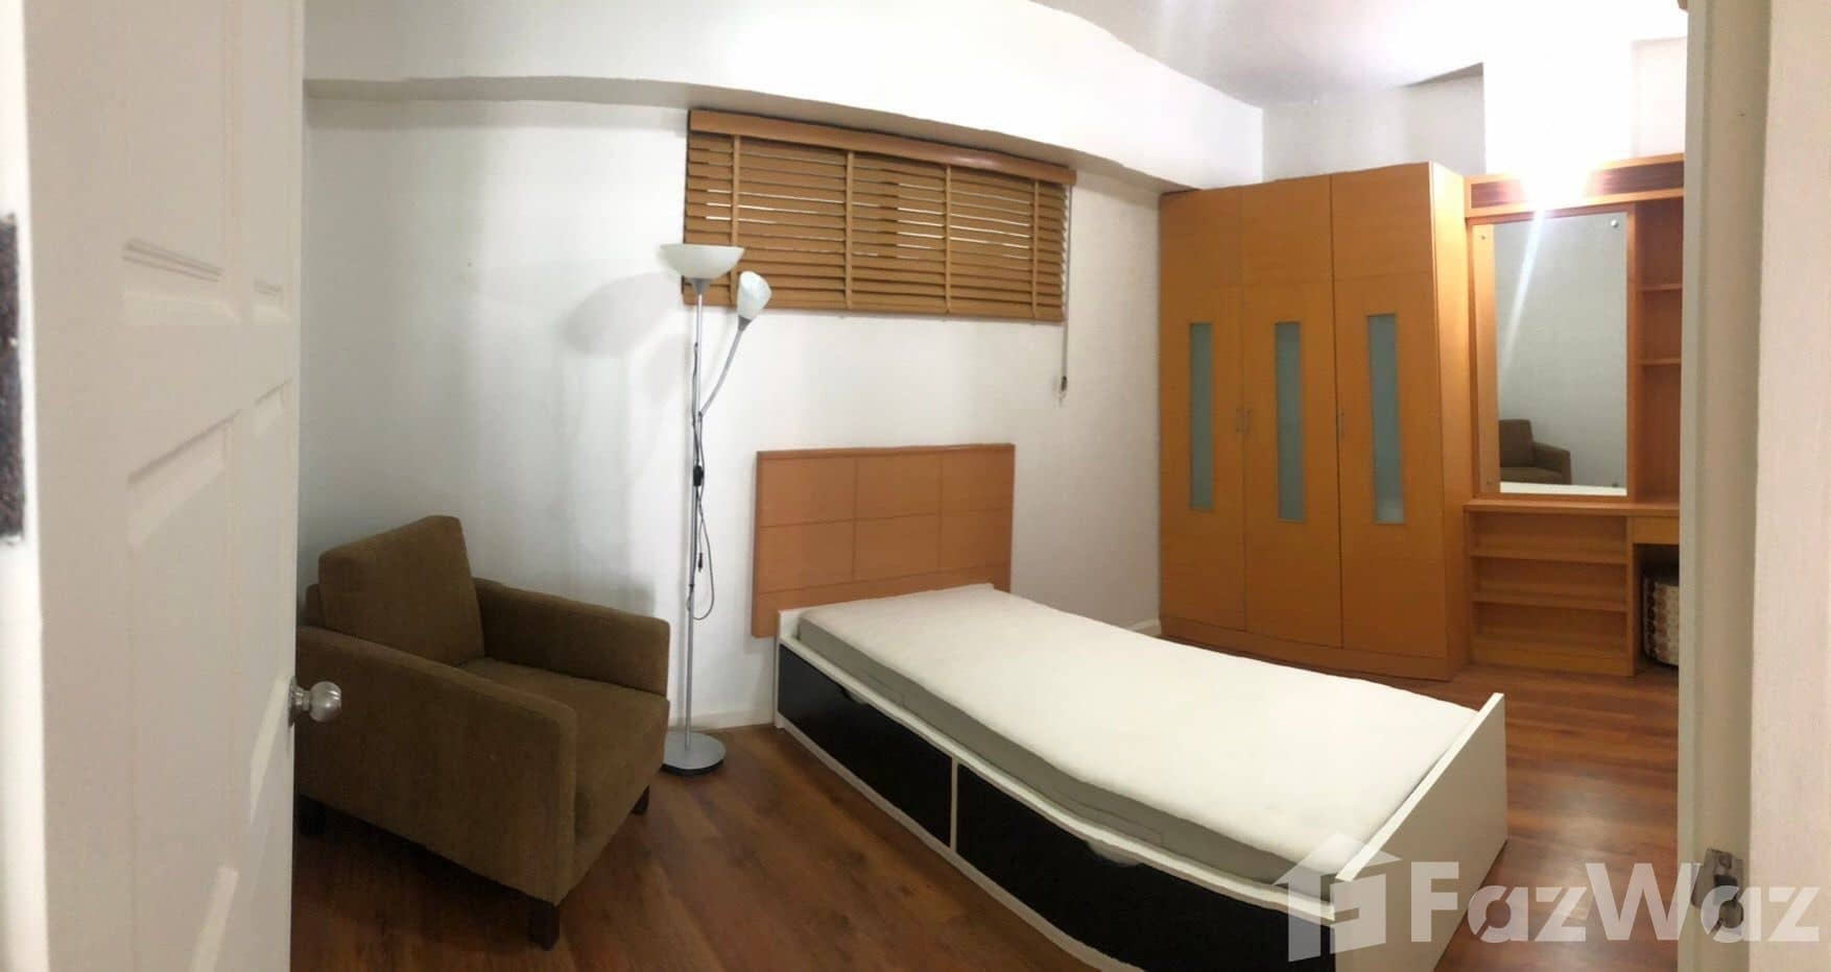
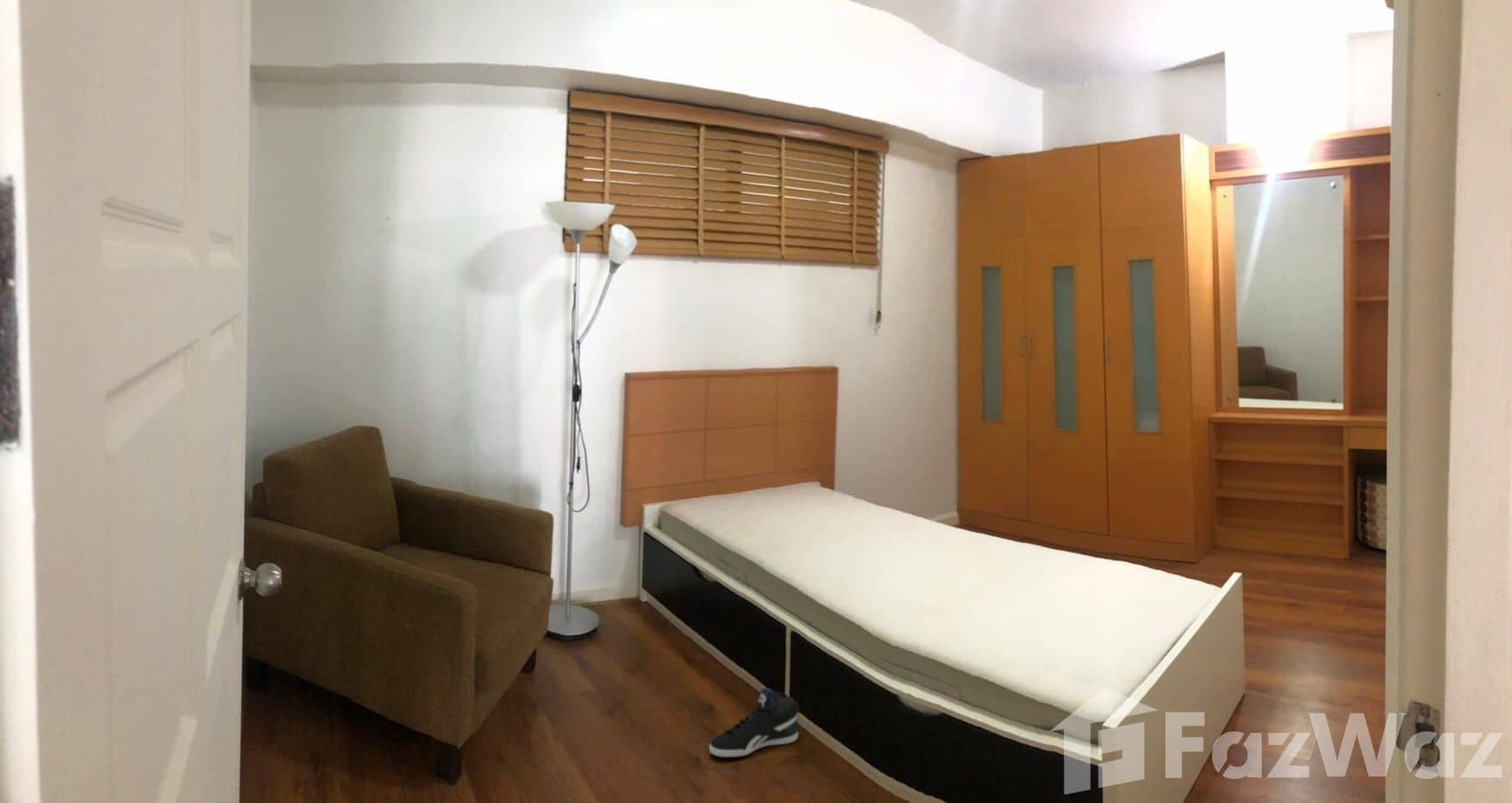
+ sneaker (753, 718)
